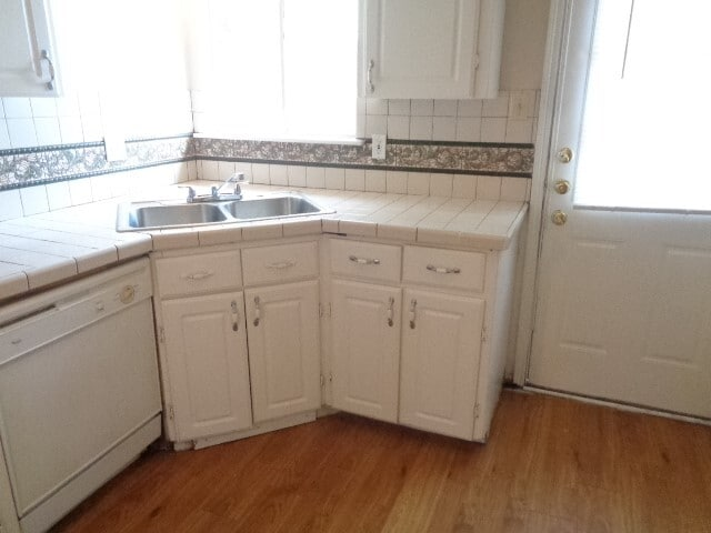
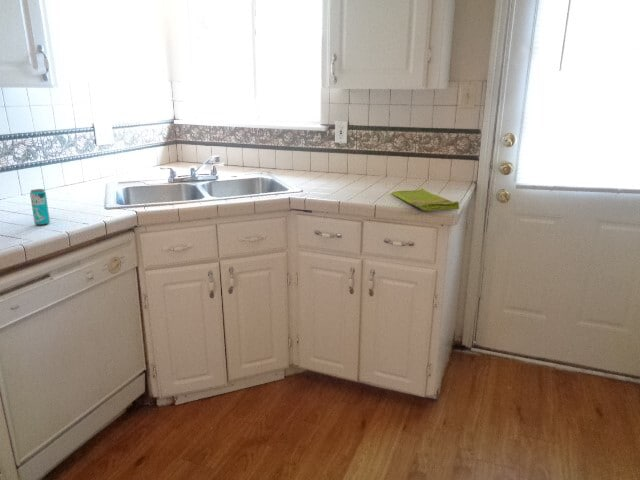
+ beverage can (39, 206)
+ dish towel (422, 198)
